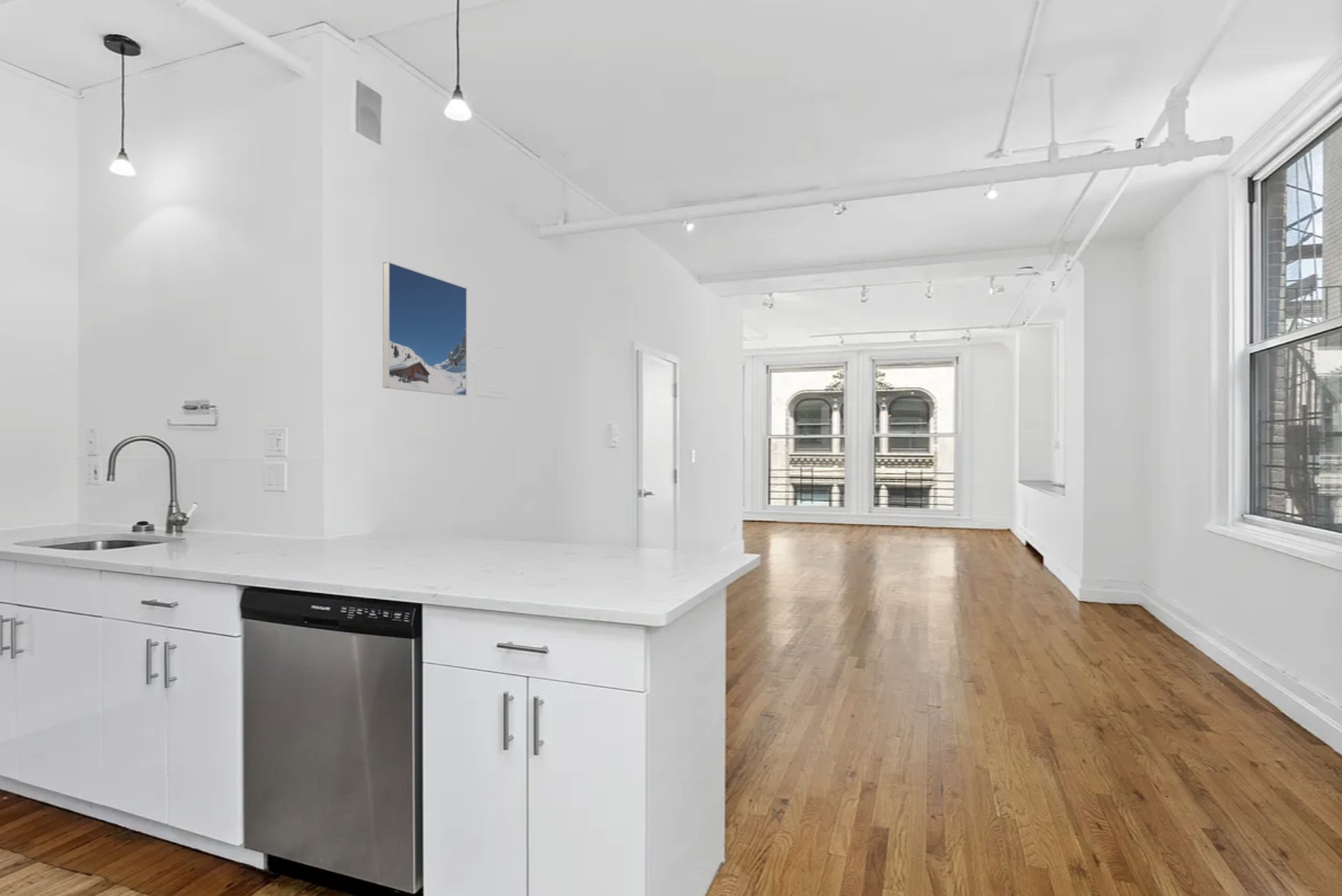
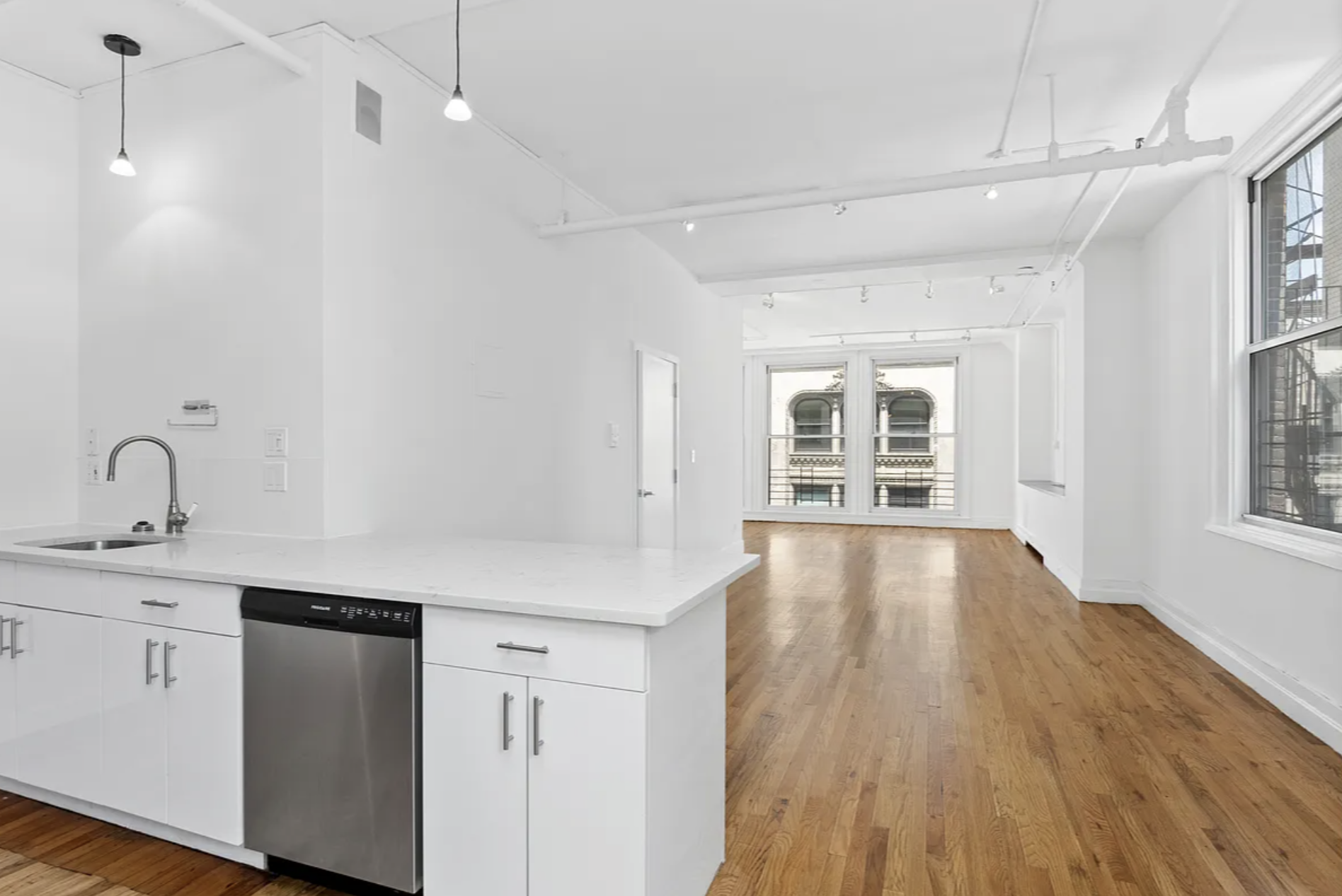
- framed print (428, 334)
